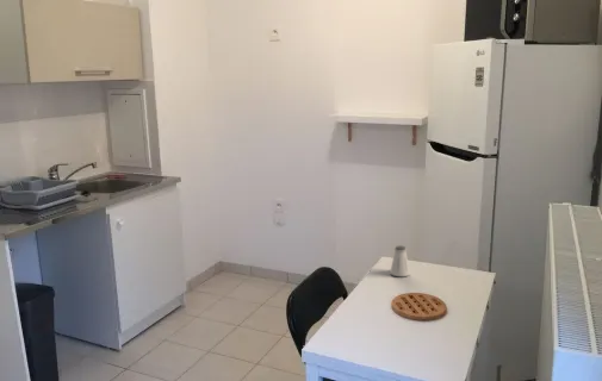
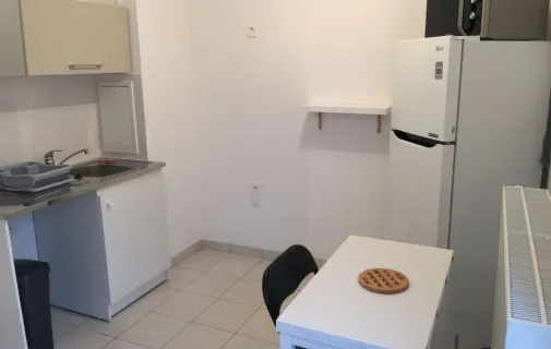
- saltshaker (399, 260)
